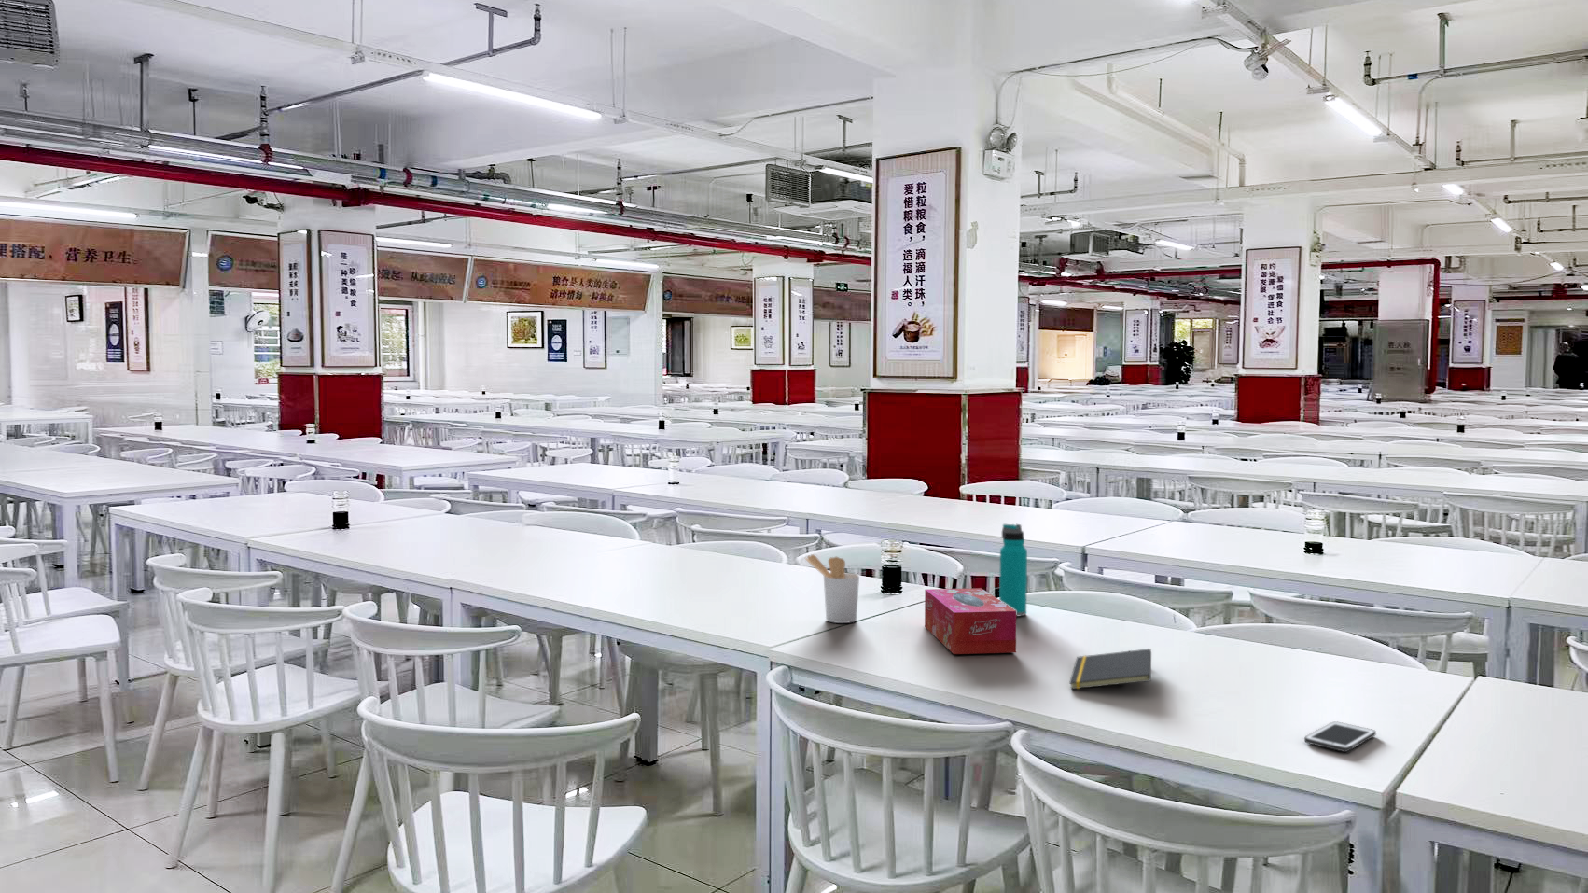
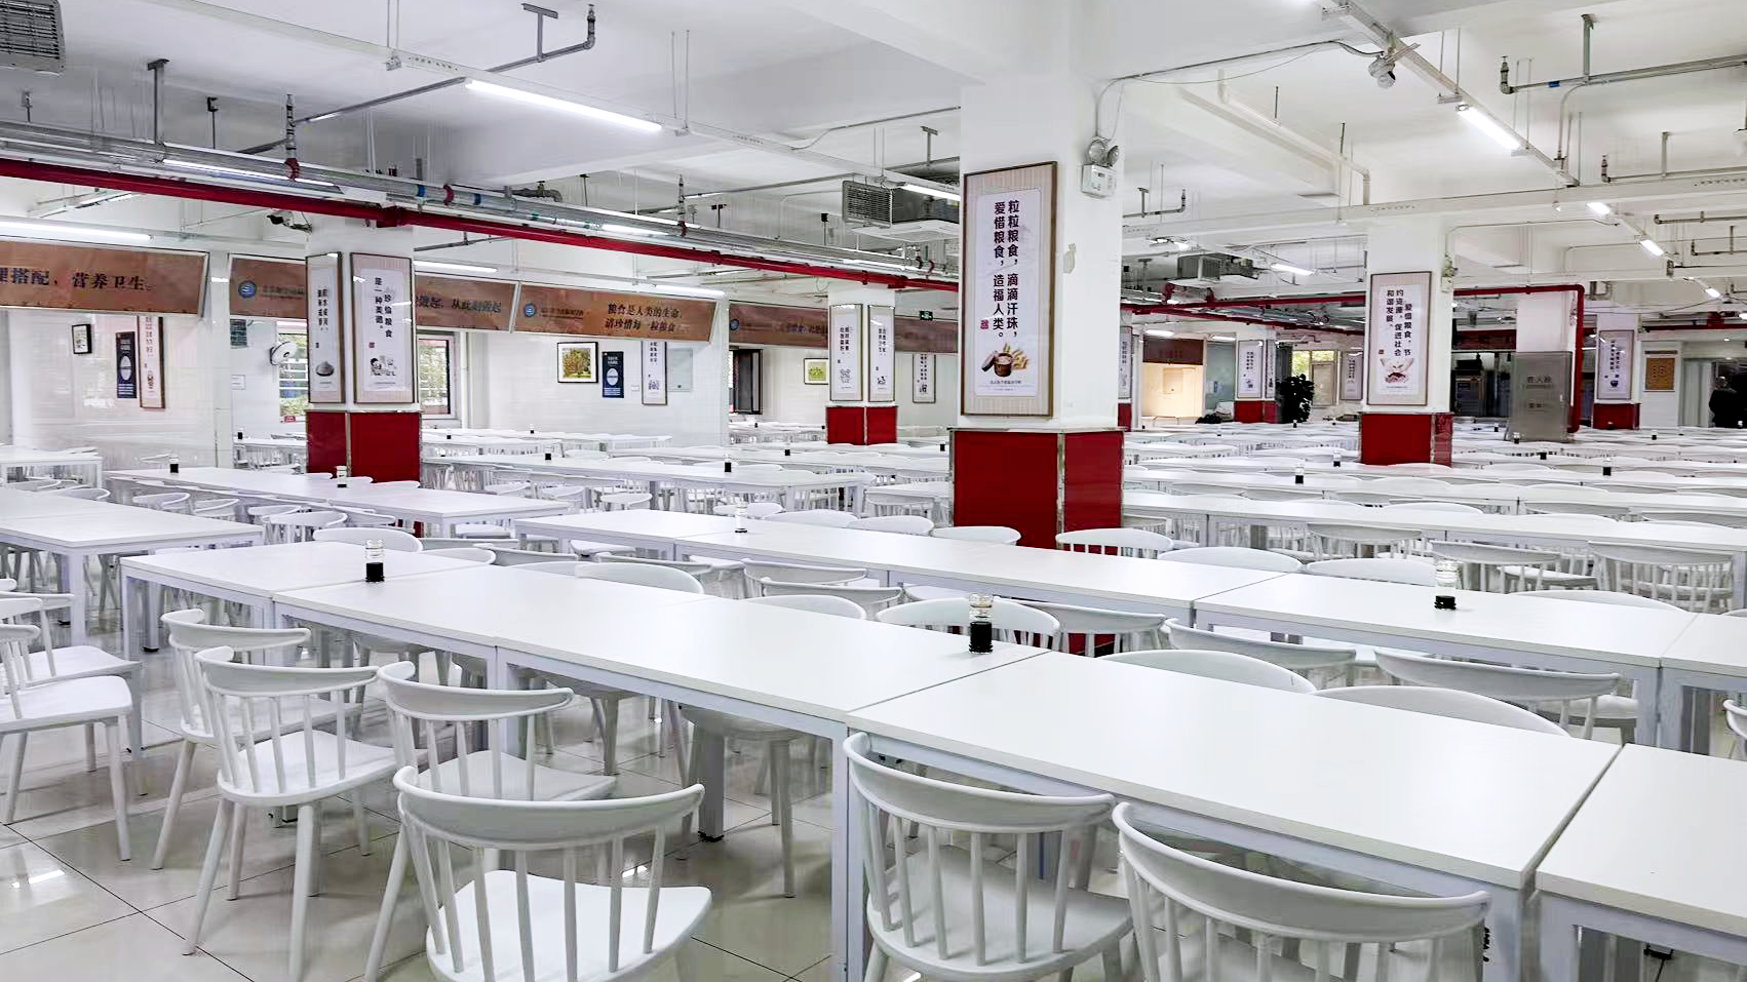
- utensil holder (831, 586)
- tissue box (967, 618)
- notepad (1111, 668)
- cell phone (1339, 736)
- water bottle (1013, 568)
